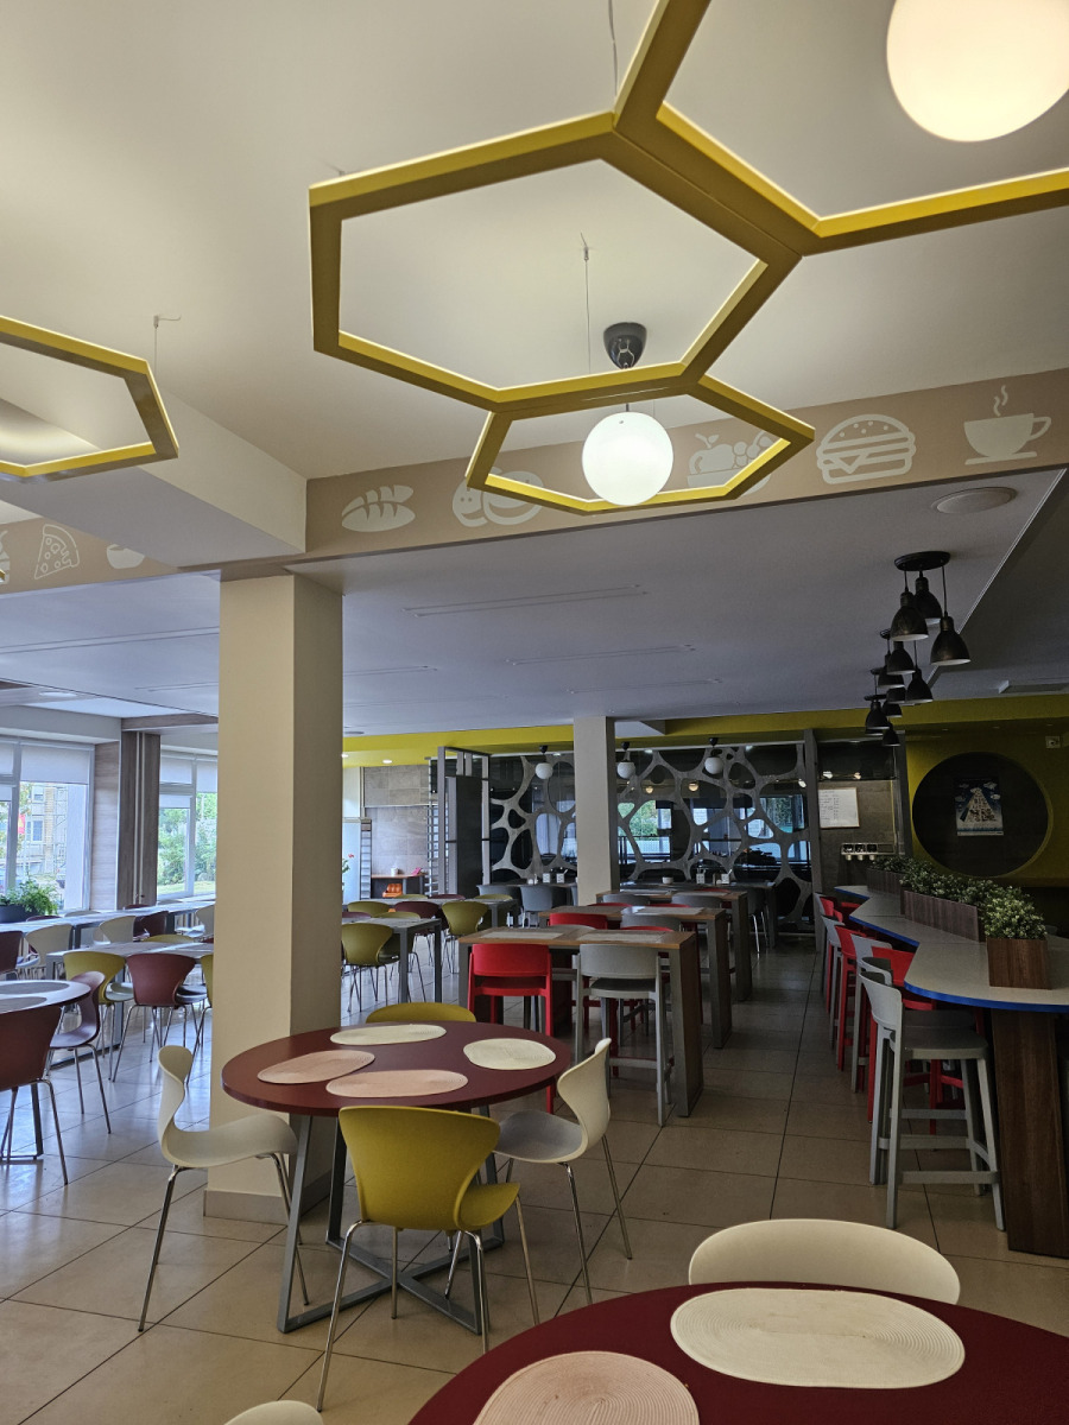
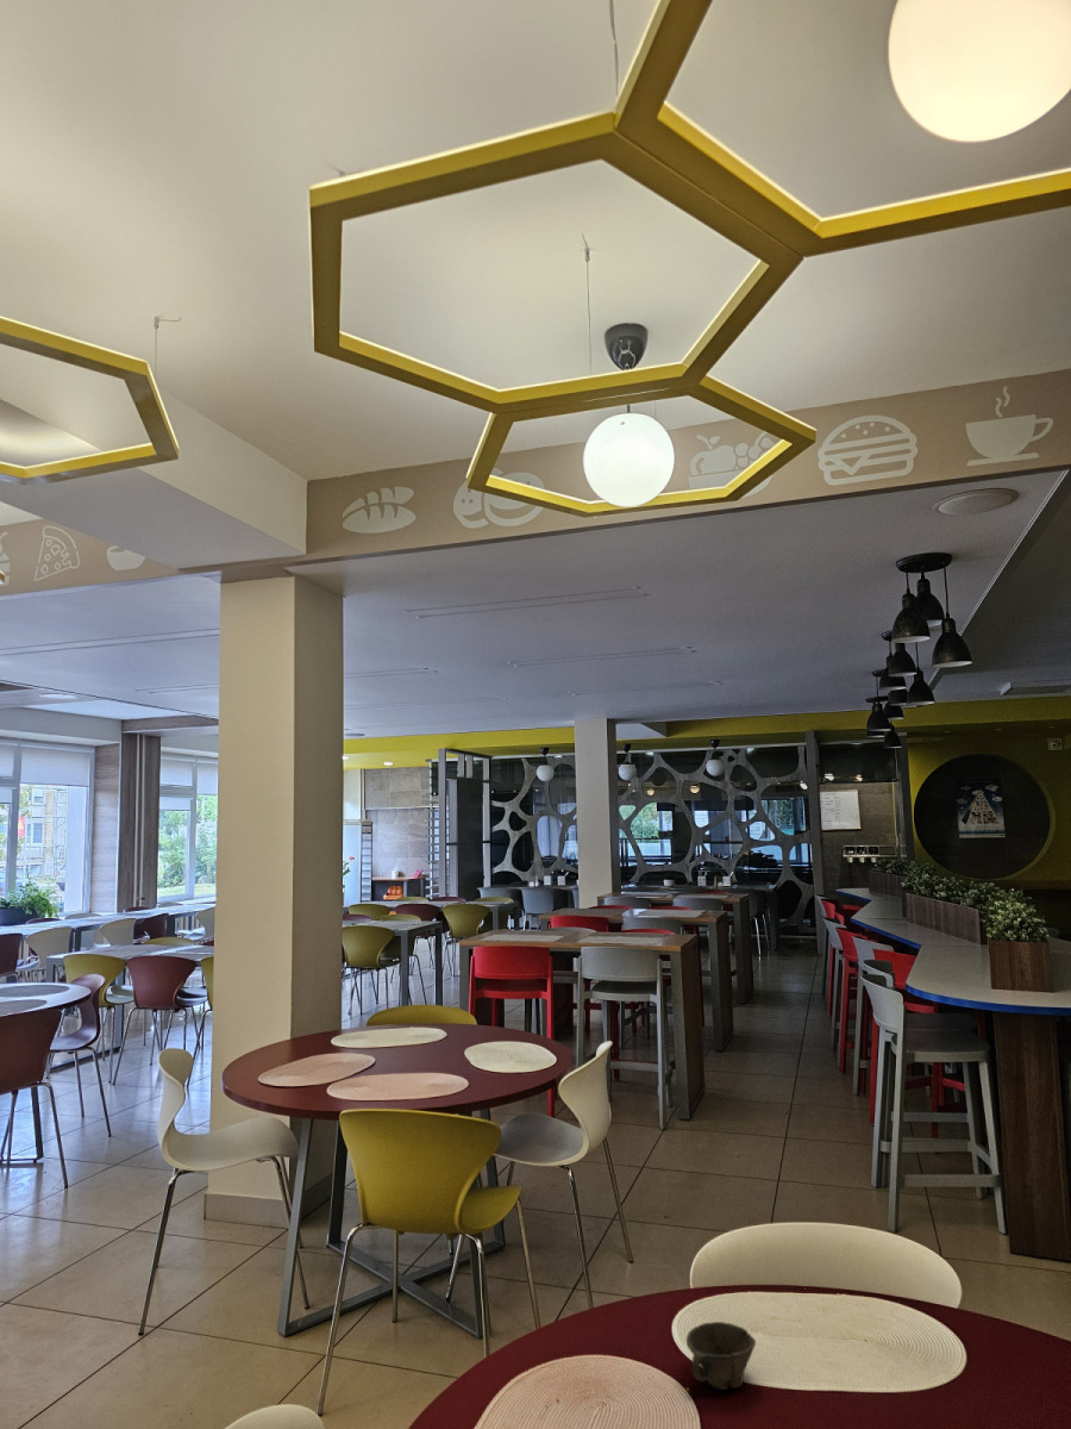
+ cup (718, 1359)
